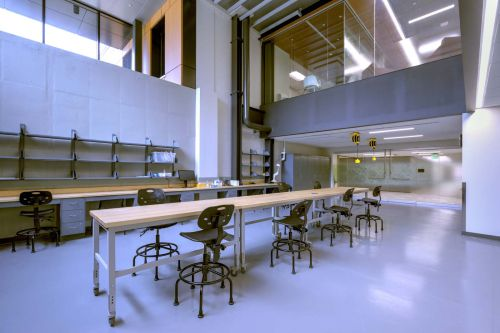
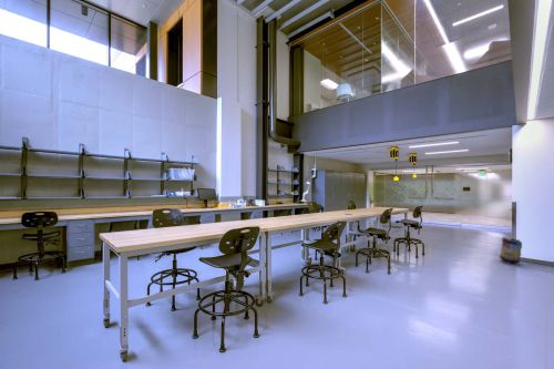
+ trash can (511, 250)
